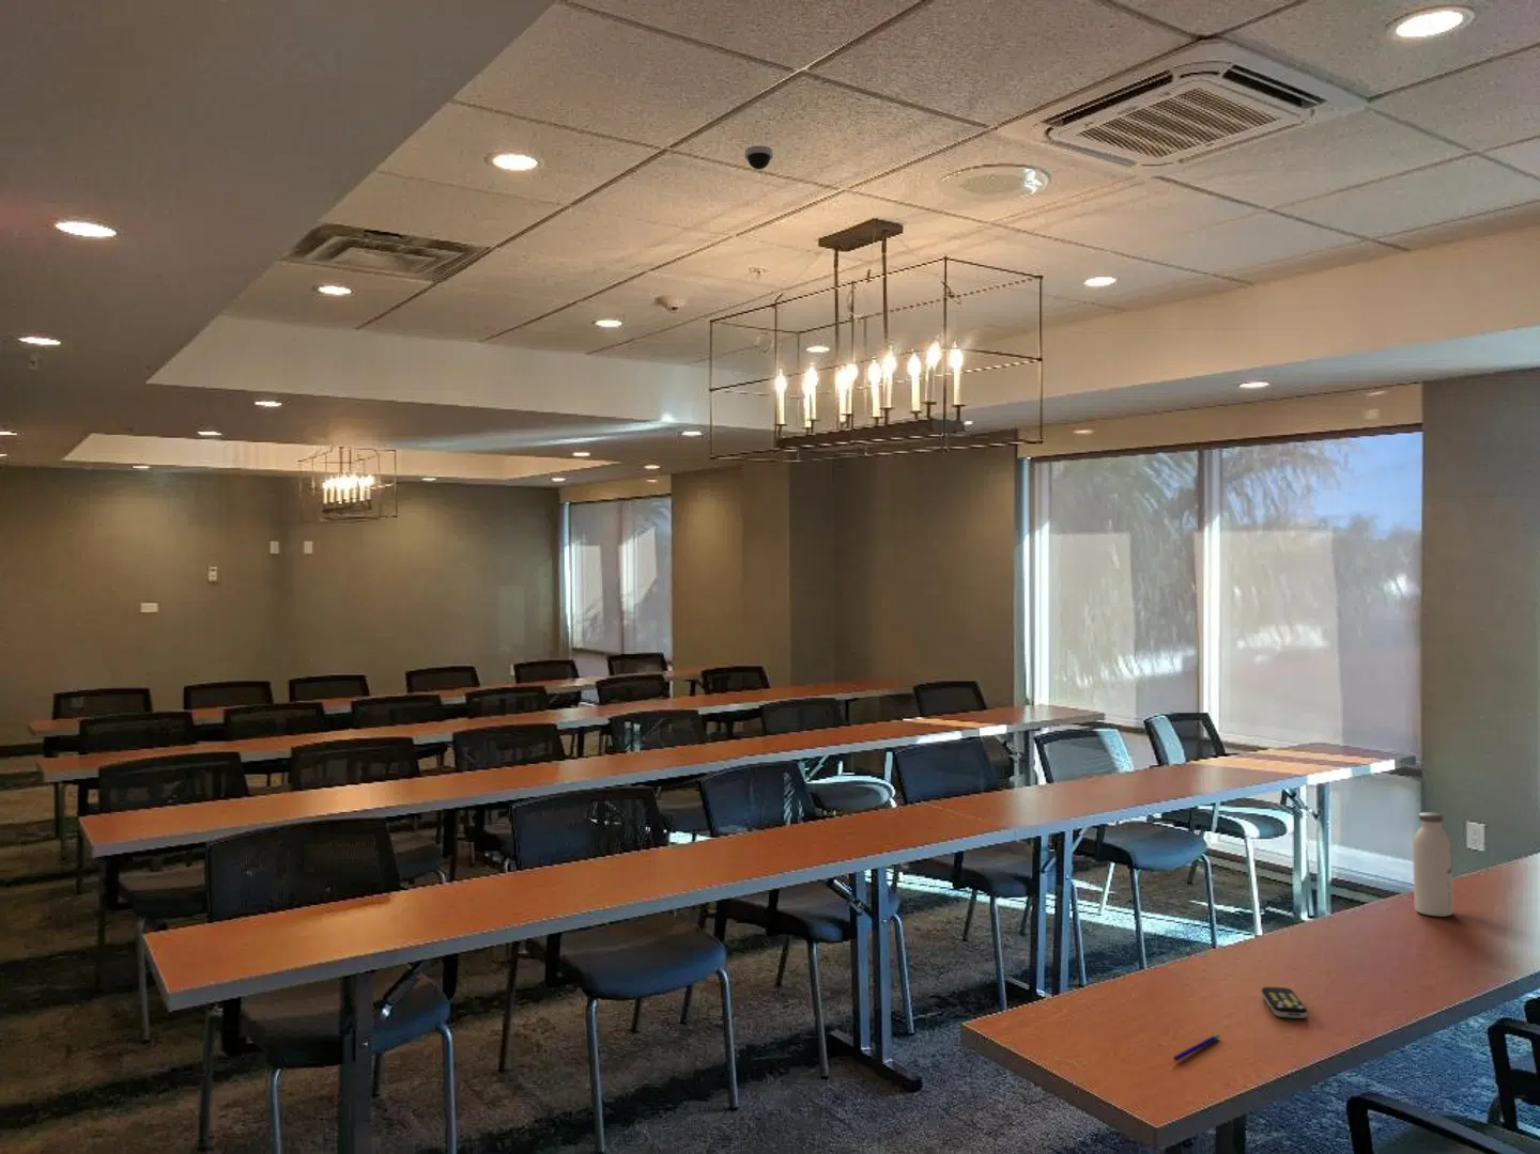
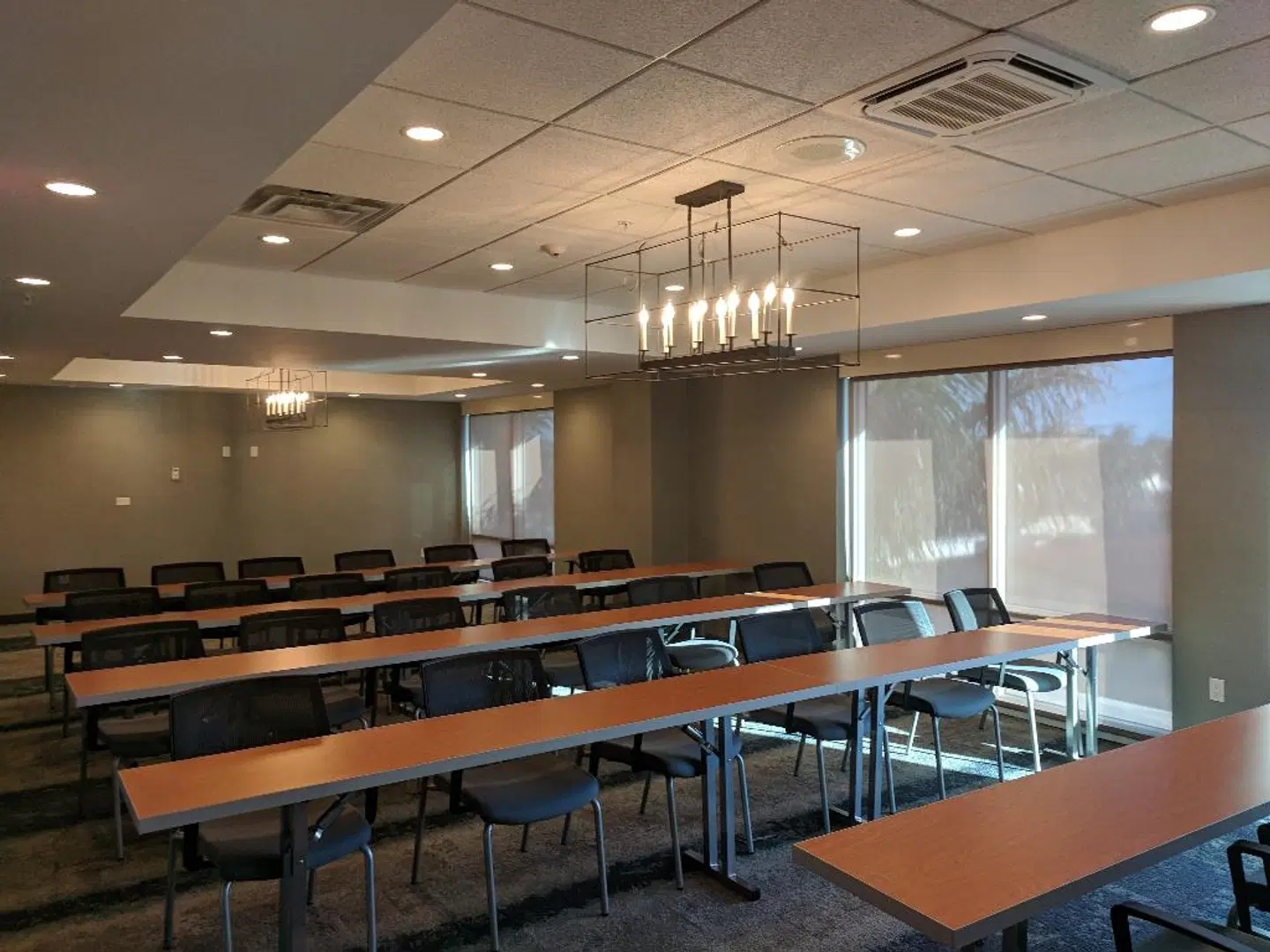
- water bottle (1432, 862)
- dome security camera (758, 159)
- remote control (1283, 1001)
- pen (1197, 1047)
